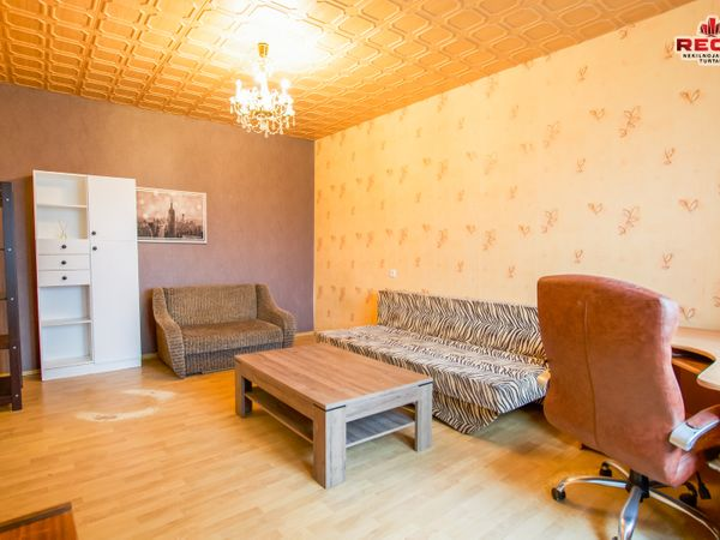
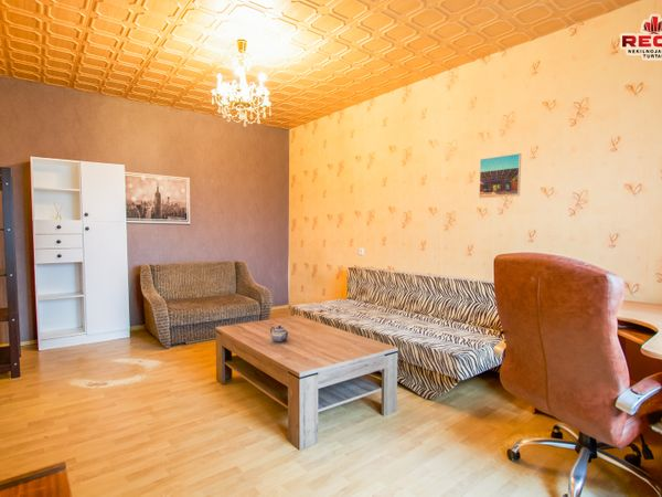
+ teapot (279, 332)
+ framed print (499, 177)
